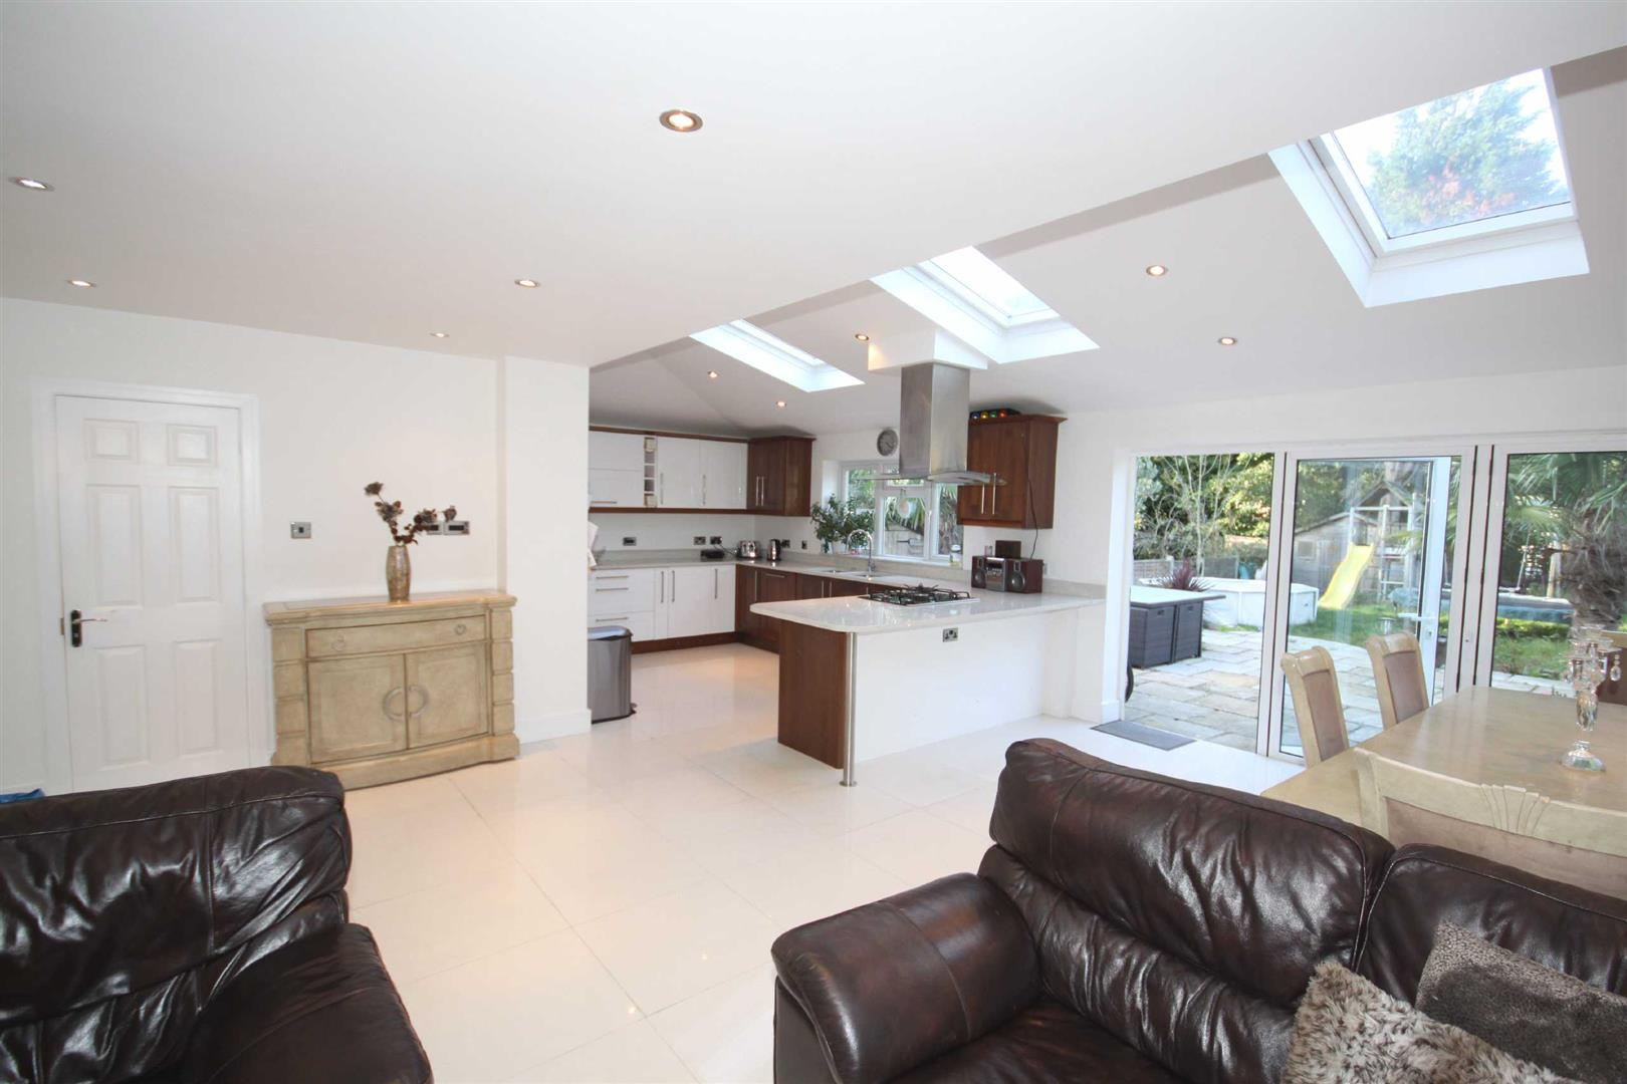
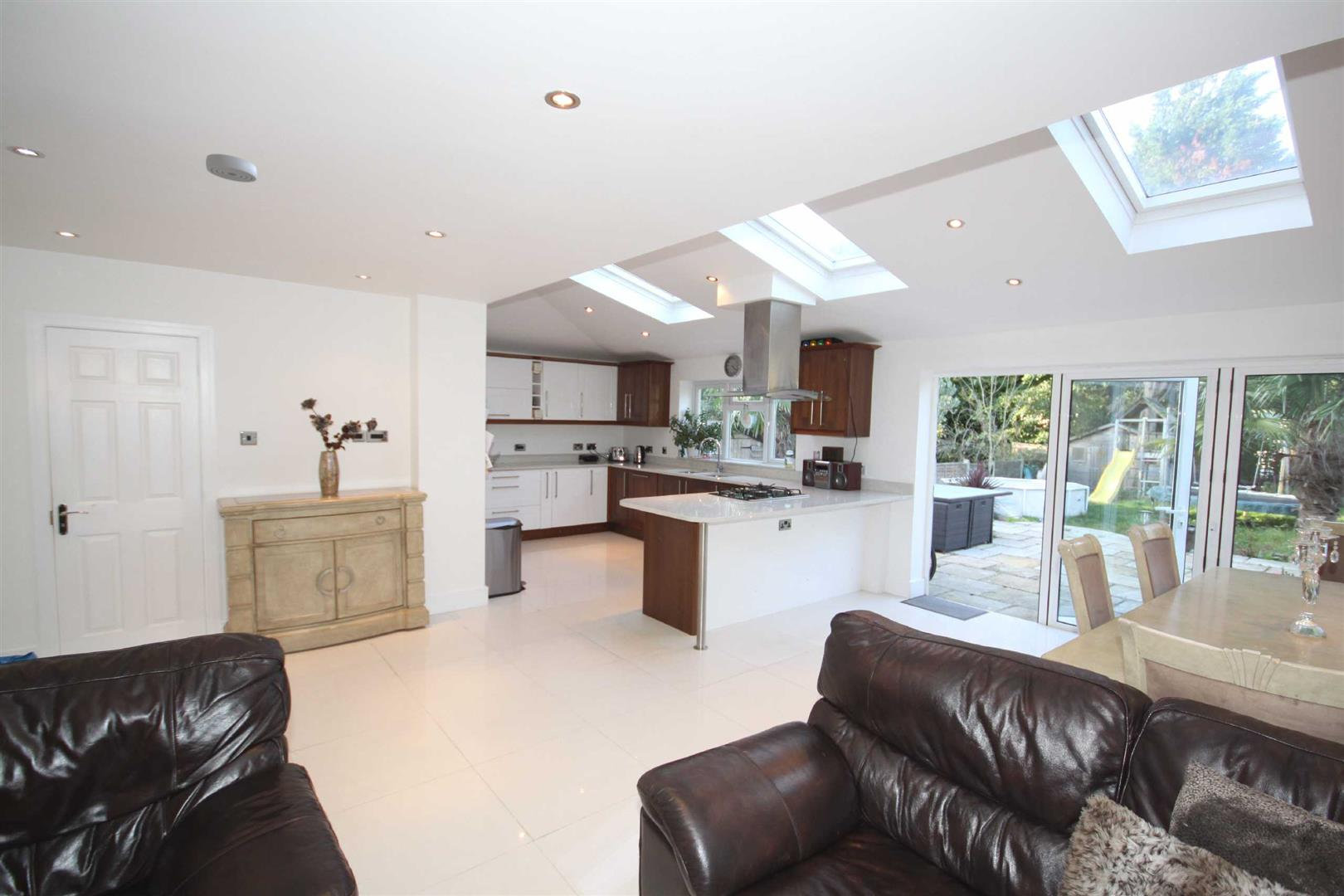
+ smoke detector (231, 168)
